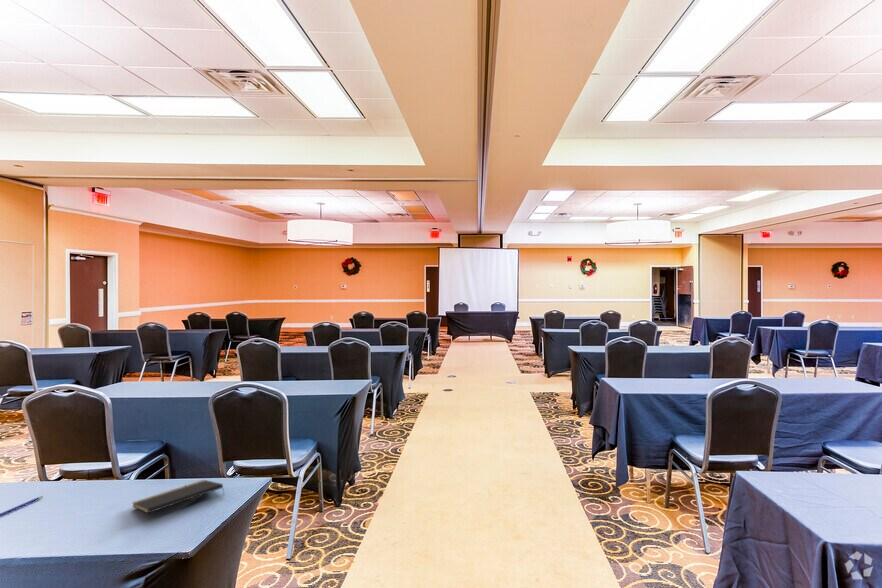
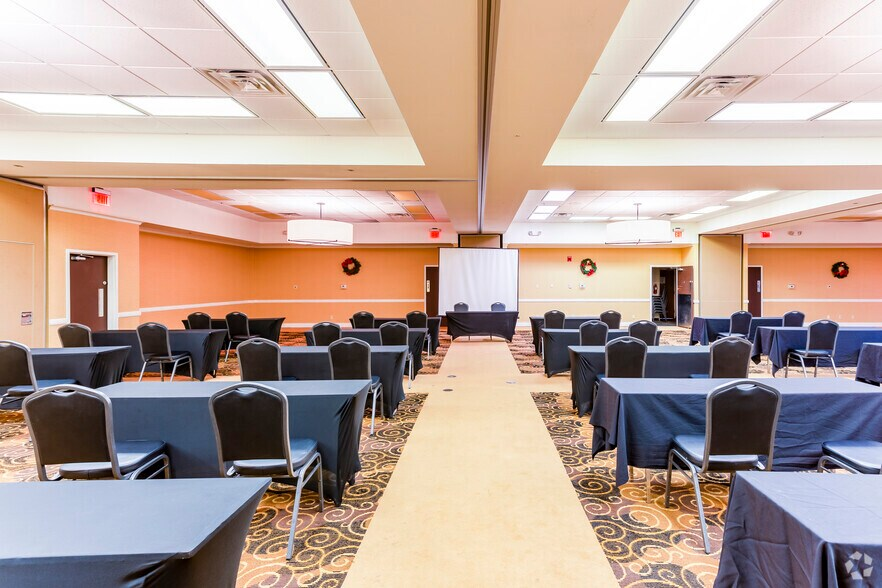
- pen (18, 507)
- notepad (178, 495)
